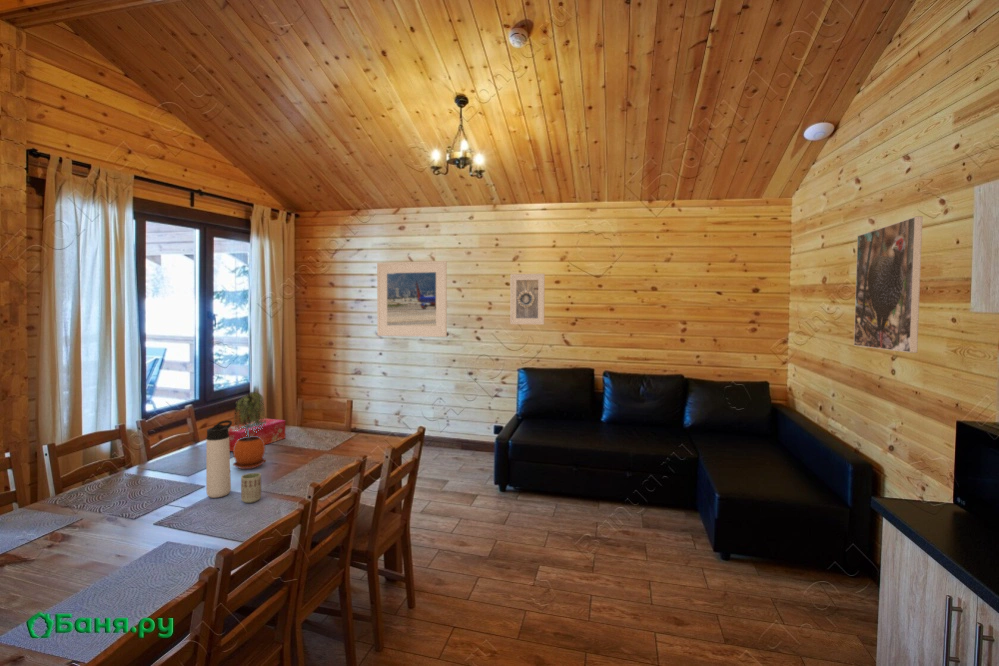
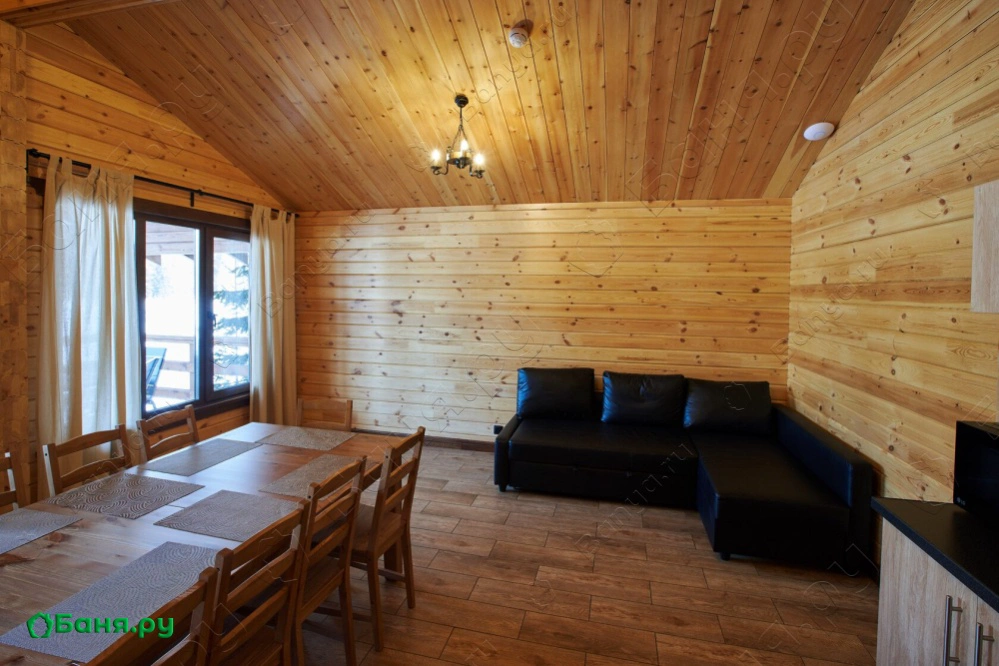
- tissue box (253, 434)
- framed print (411, 299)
- thermos bottle (220, 458)
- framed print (884, 288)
- potted plant (251, 429)
- cup (251, 487)
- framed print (527, 299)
